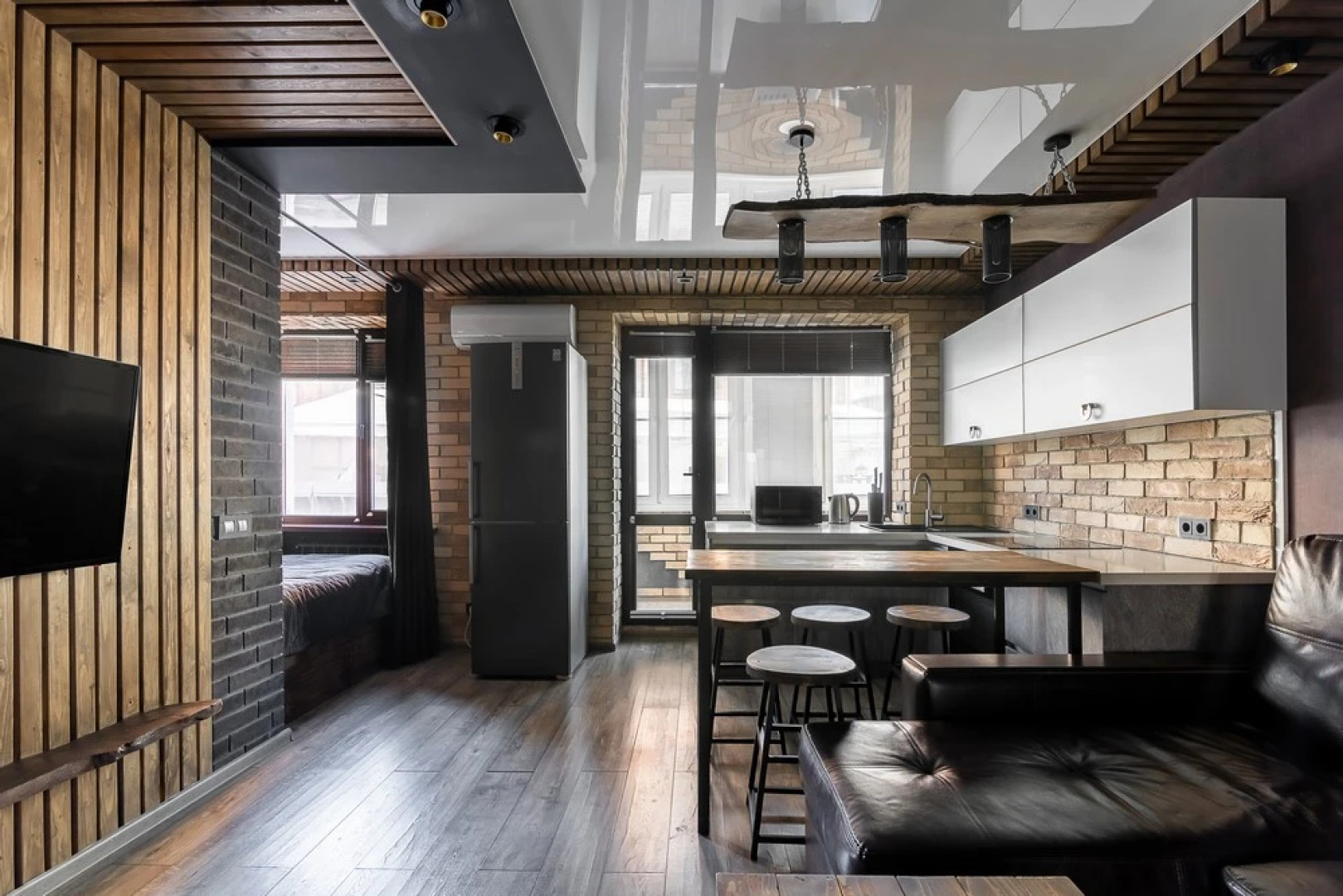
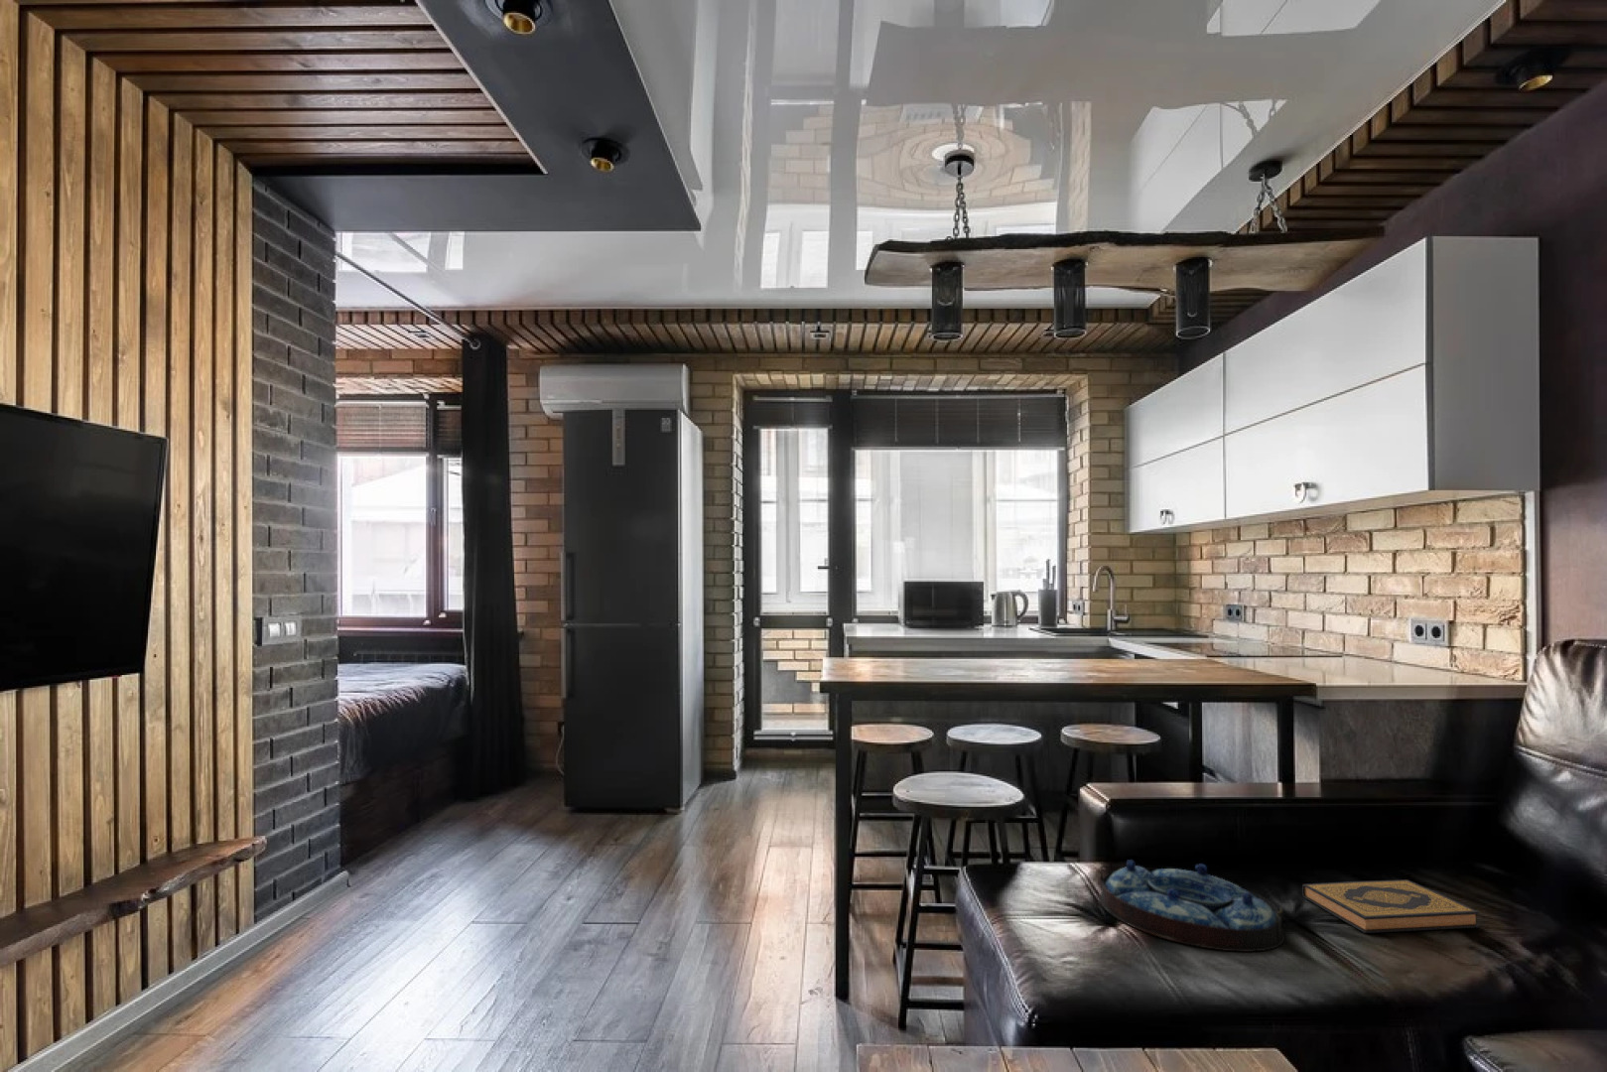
+ serving tray (1186, 894)
+ hardback book (1387, 903)
